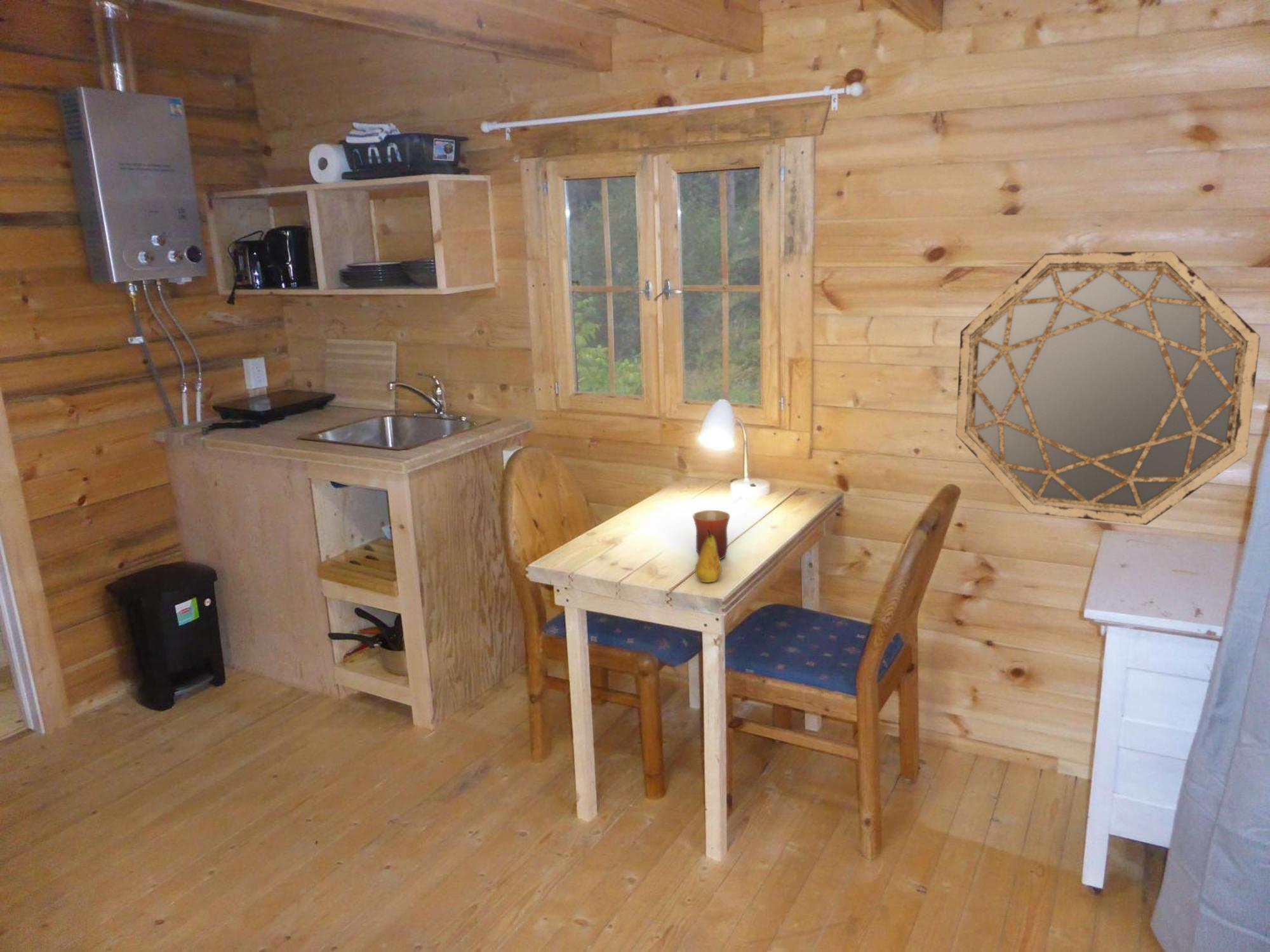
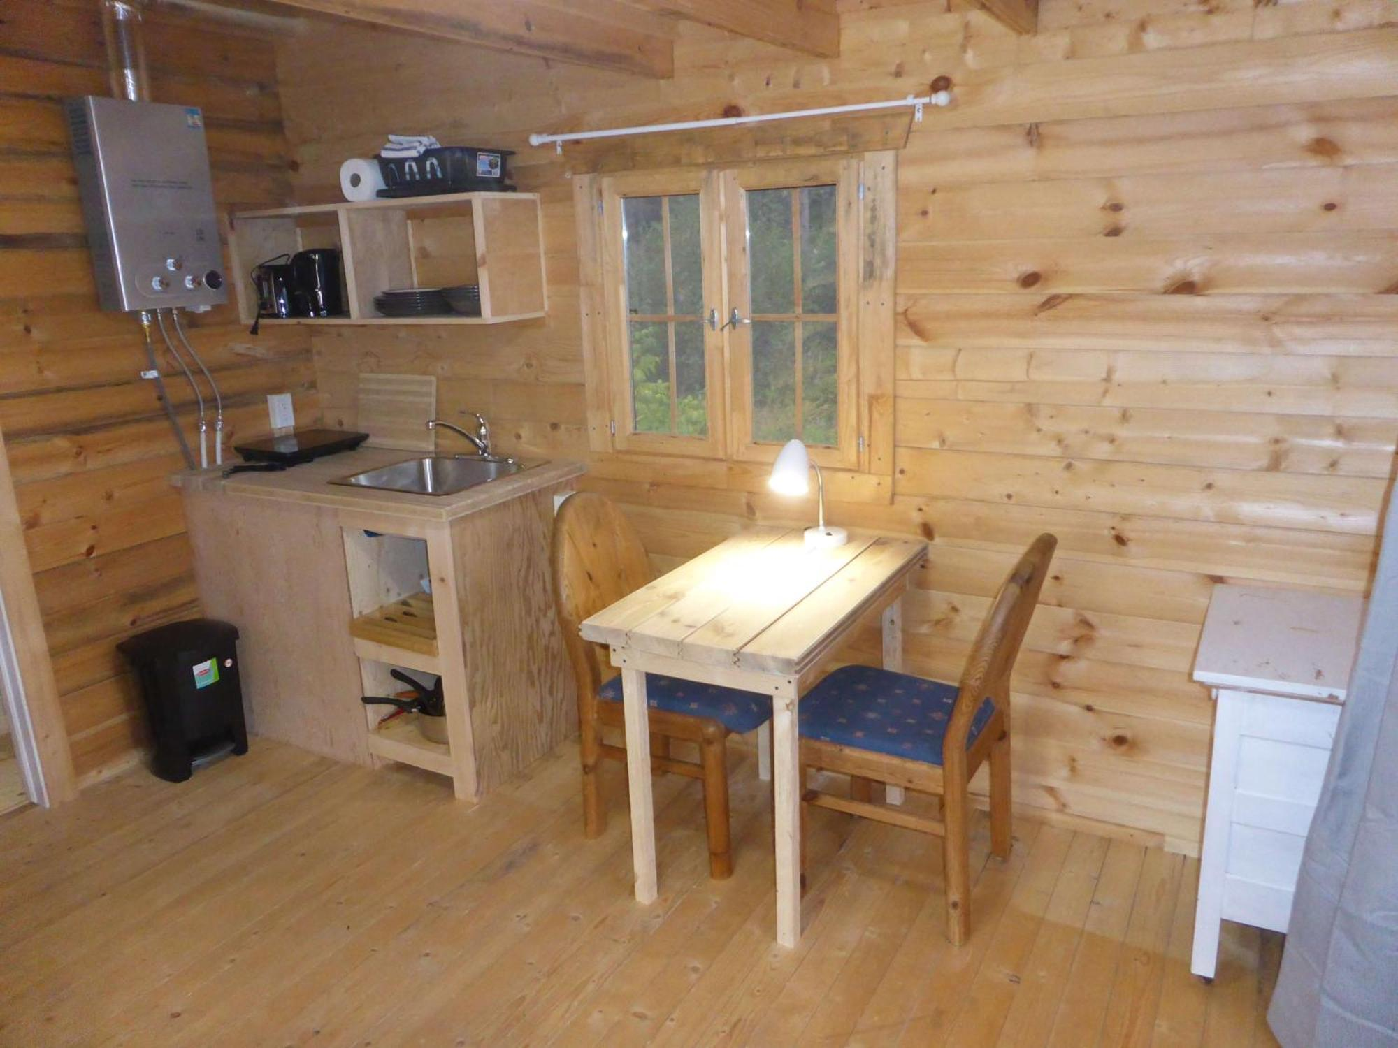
- mug (711, 534)
- home mirror (1097, 389)
- fruit (707, 555)
